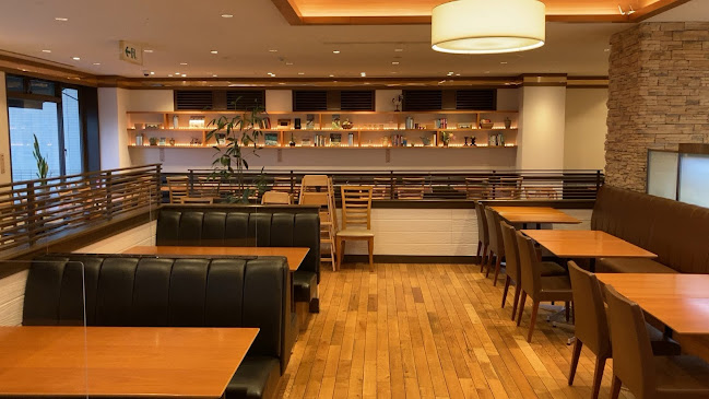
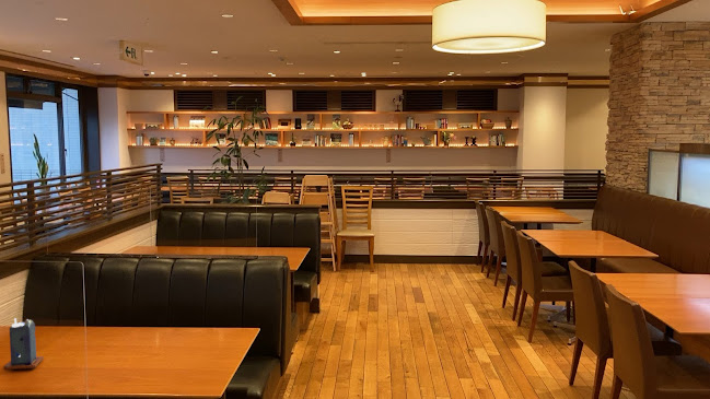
+ candle (23, 341)
